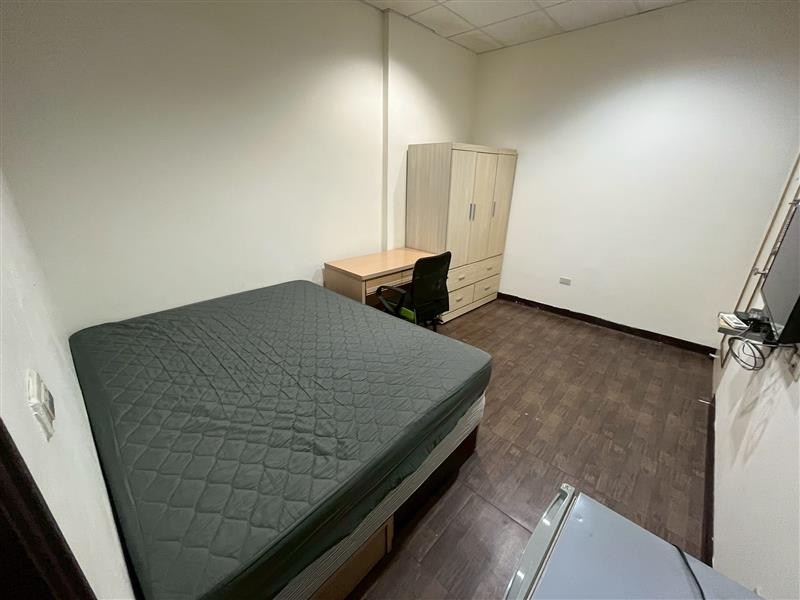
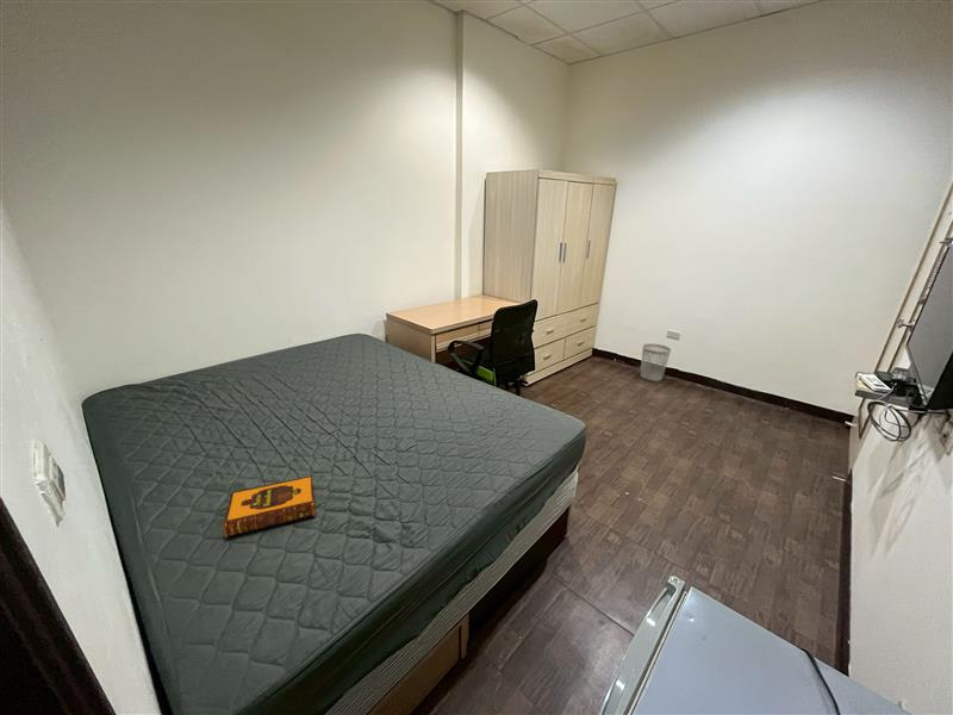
+ hardback book (272, 504)
+ wastebasket (653, 362)
